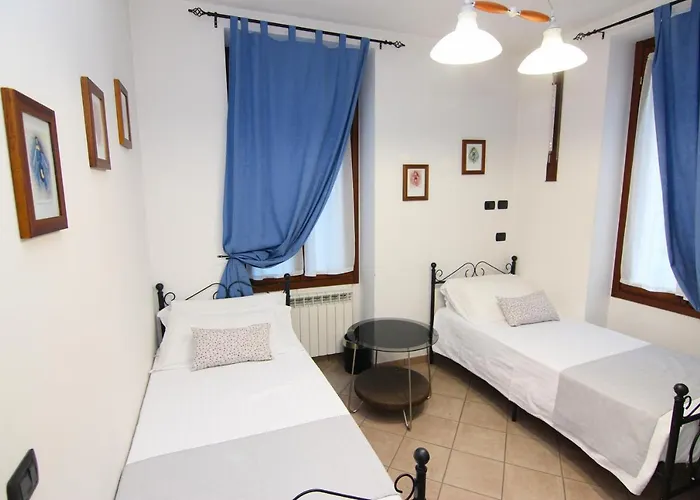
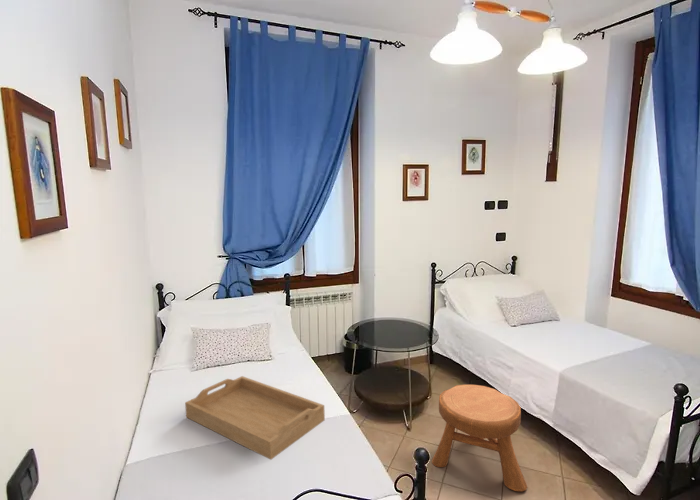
+ serving tray (254, 409)
+ stool (484, 434)
